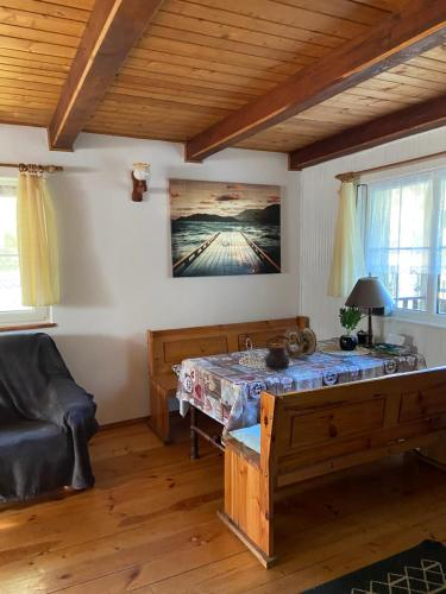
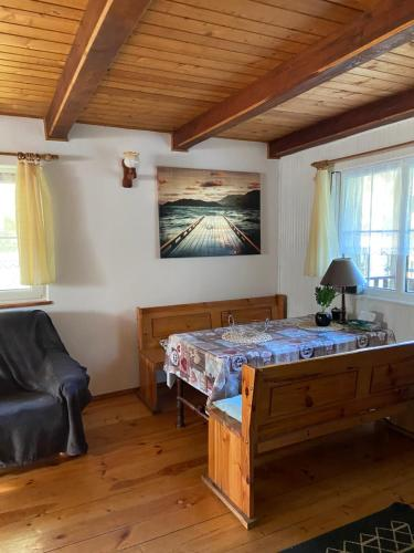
- teapot (276, 350)
- wooden bowl (300, 340)
